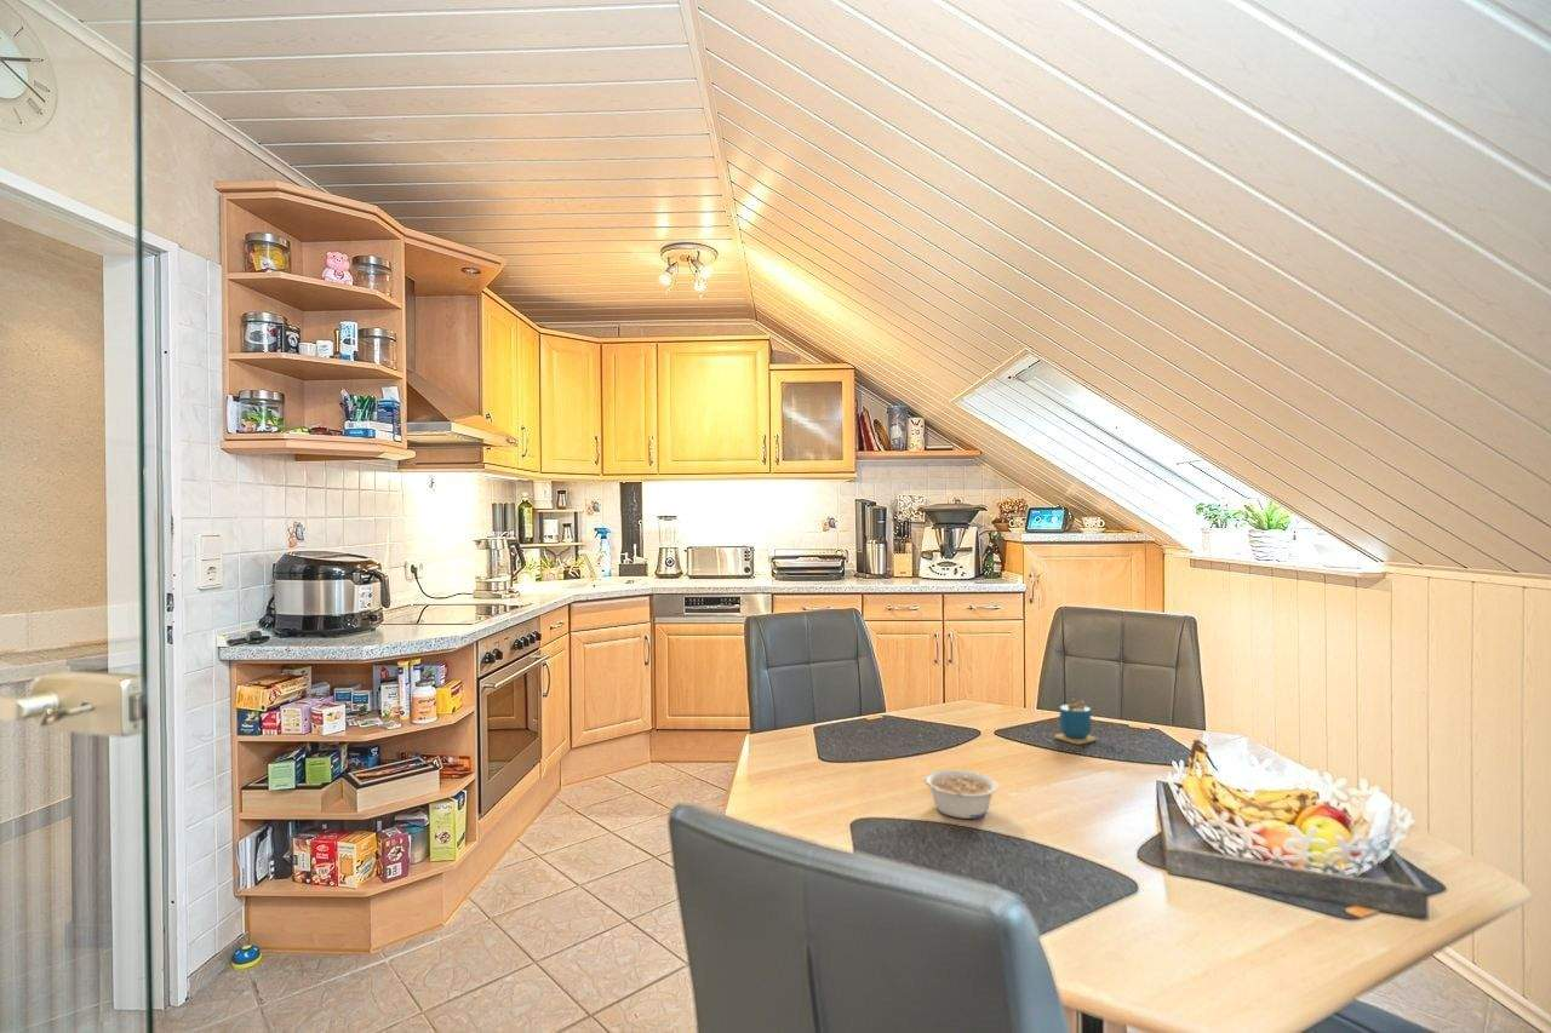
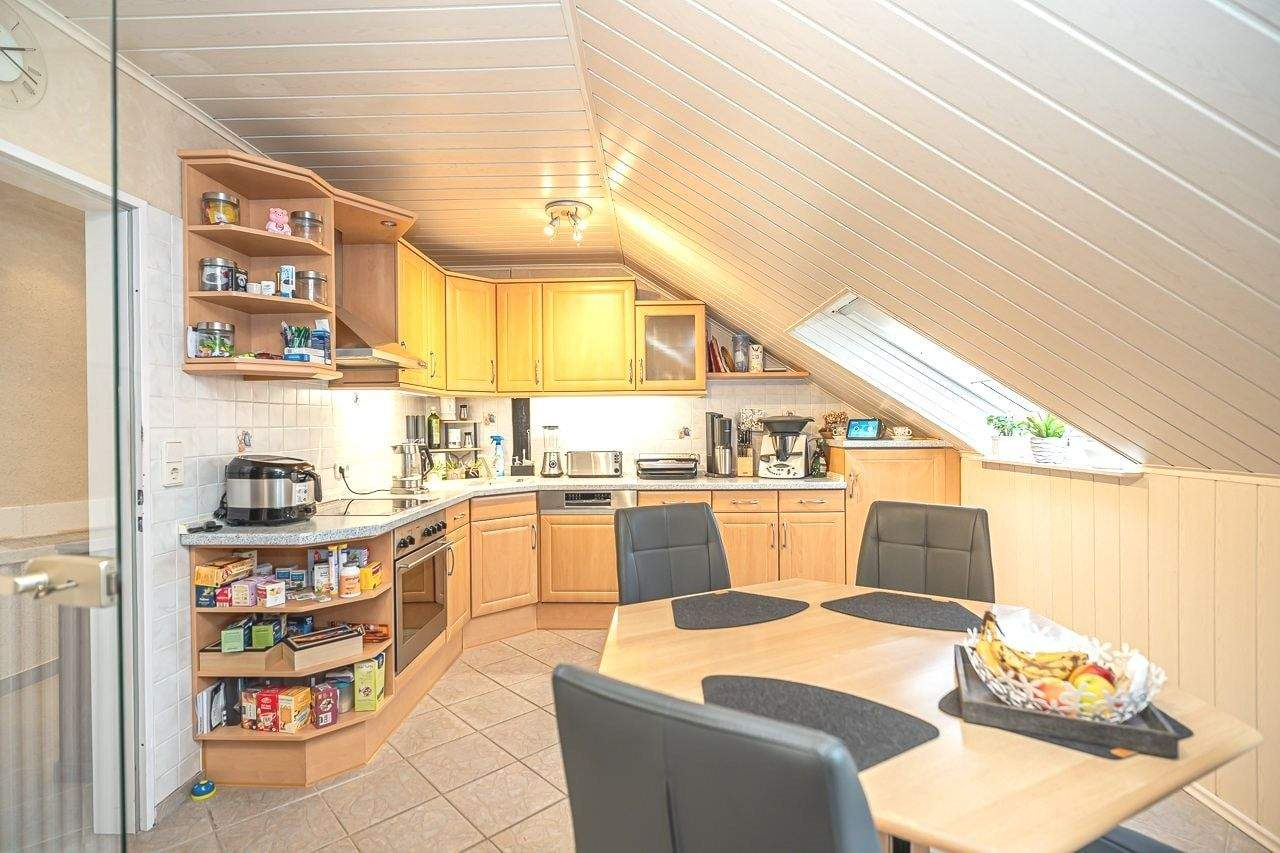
- cup (1075, 712)
- legume (962, 793)
